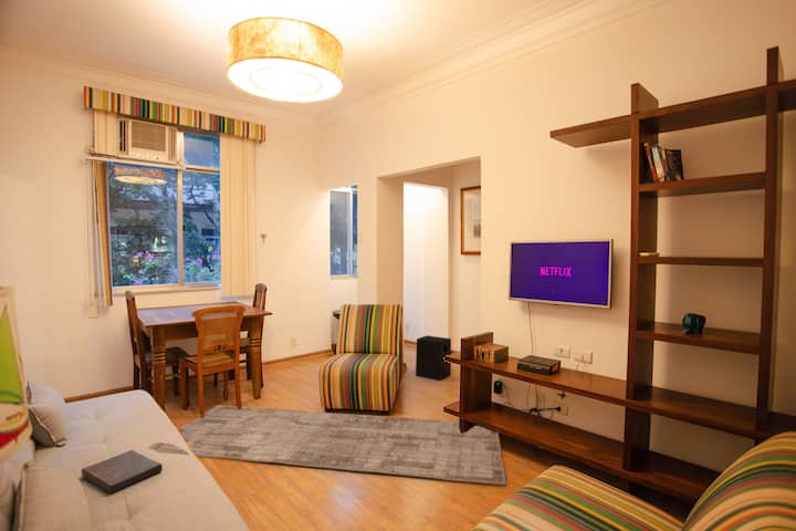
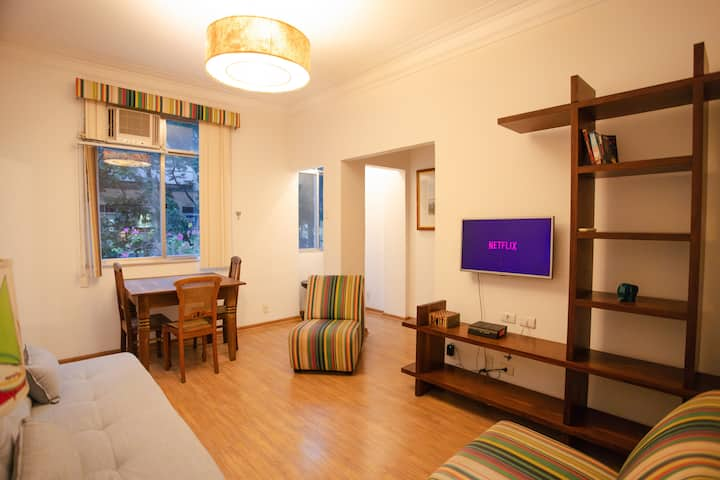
- book (122, 470)
- speaker (433, 357)
- rug (333, 436)
